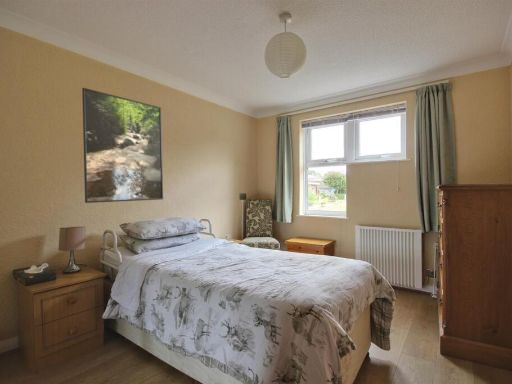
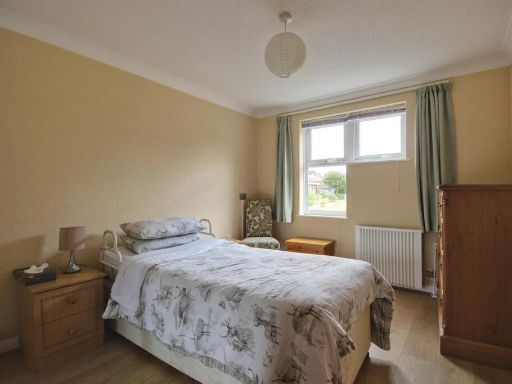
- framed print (127, 149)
